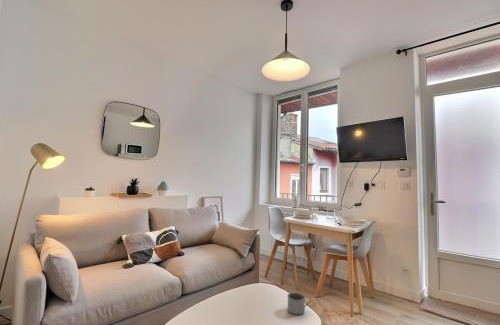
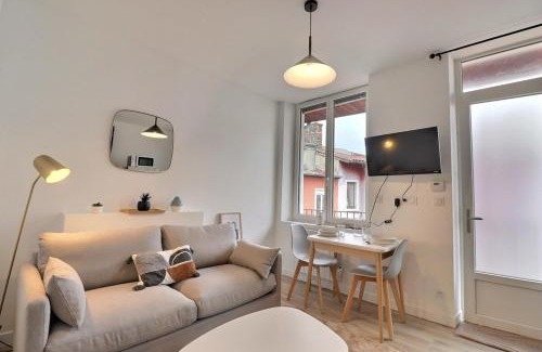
- mug (297, 302)
